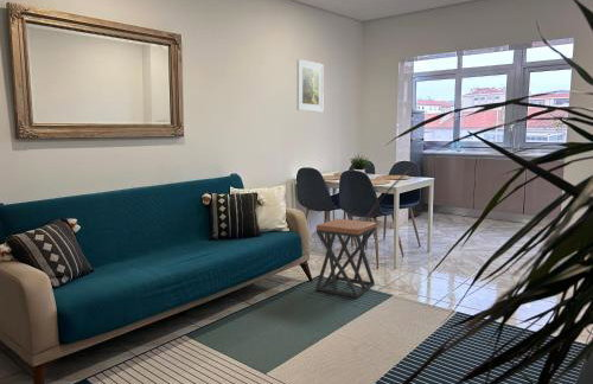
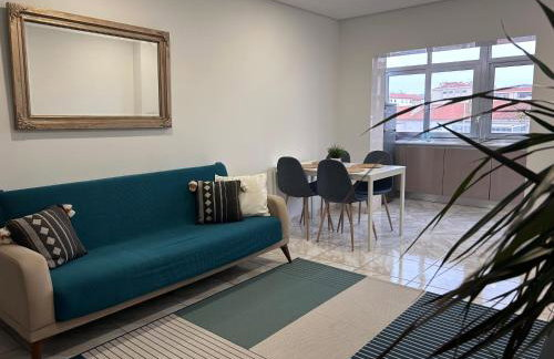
- stool (346, 255)
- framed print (310, 87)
